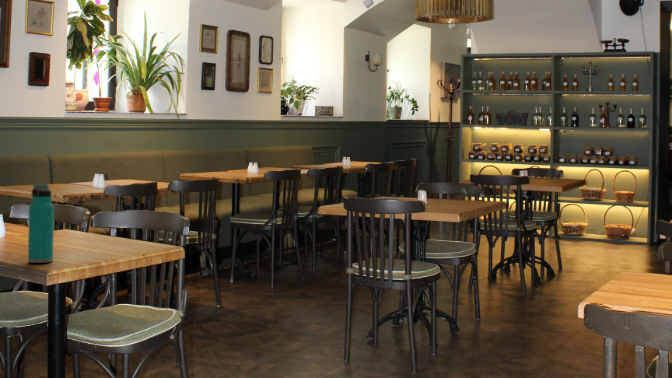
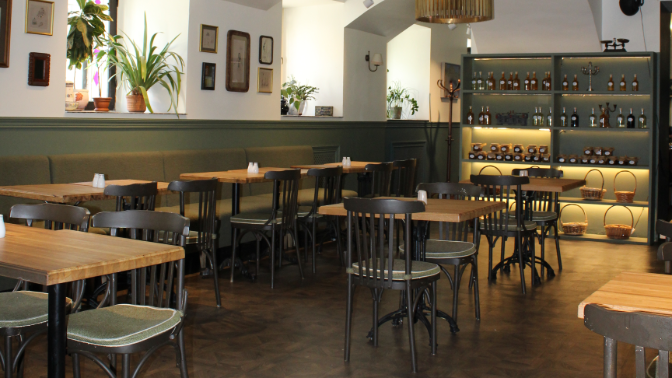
- water bottle (41, 222)
